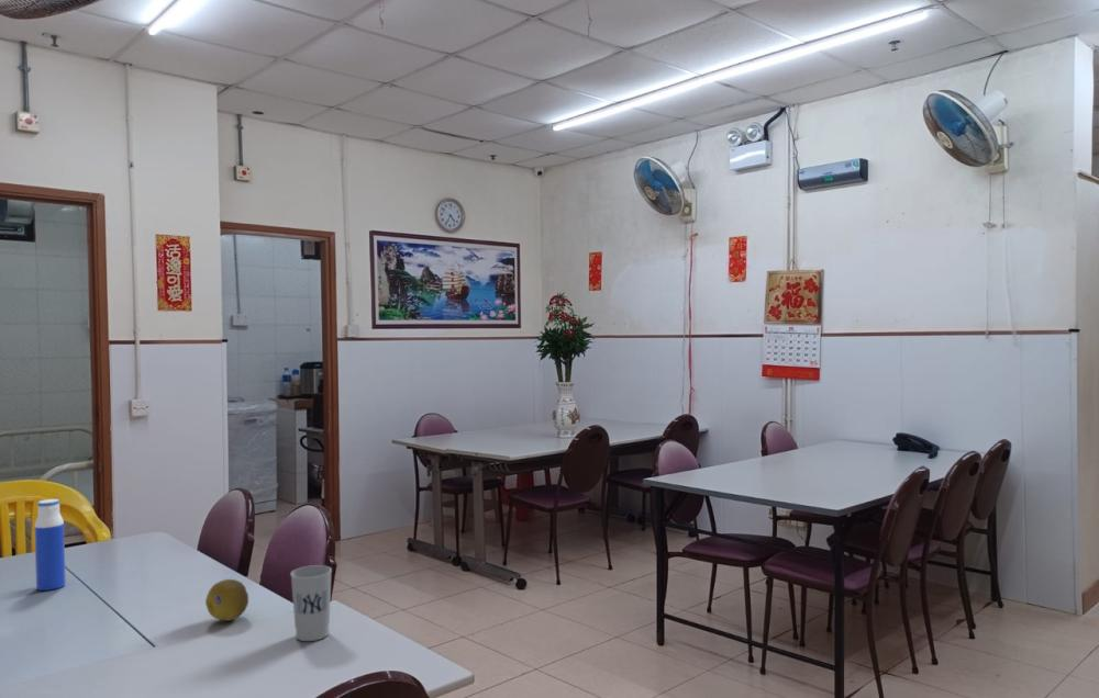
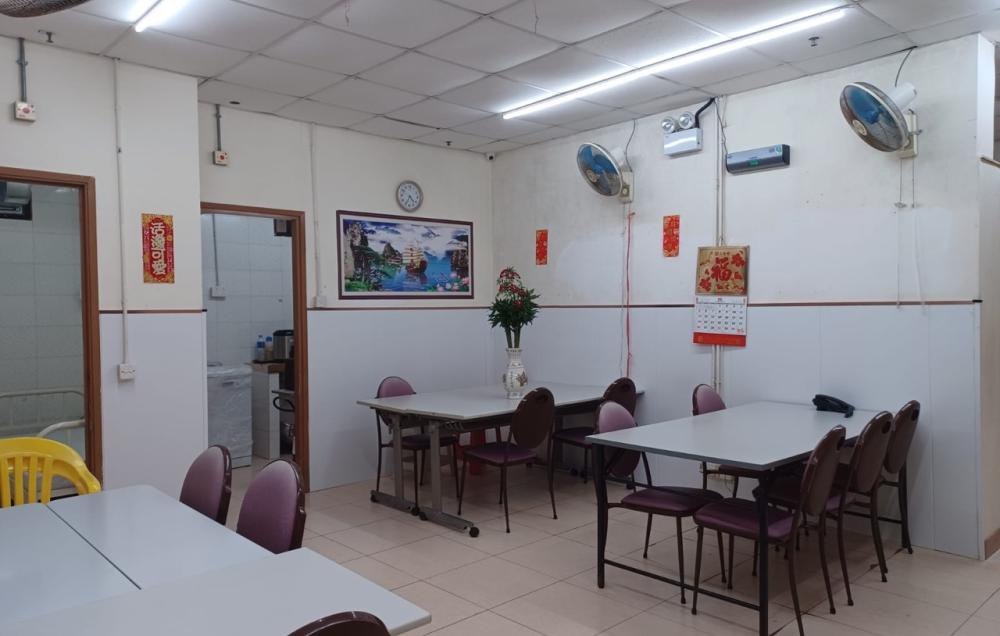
- fruit (226, 599)
- cup (311, 603)
- water bottle (49, 543)
